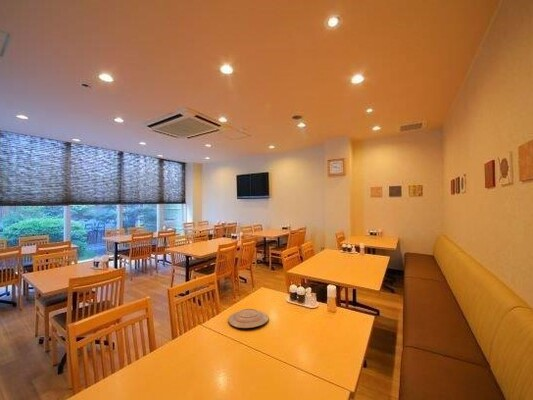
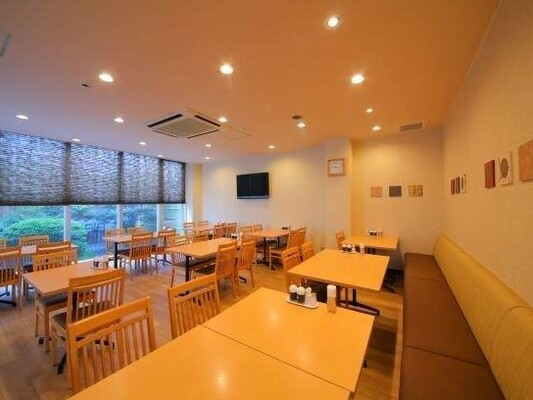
- plate (248, 315)
